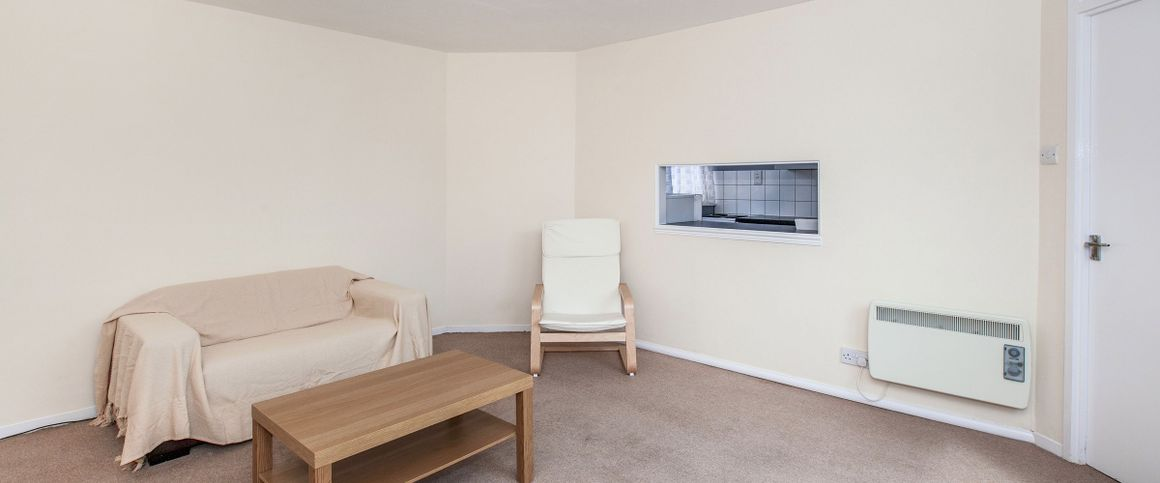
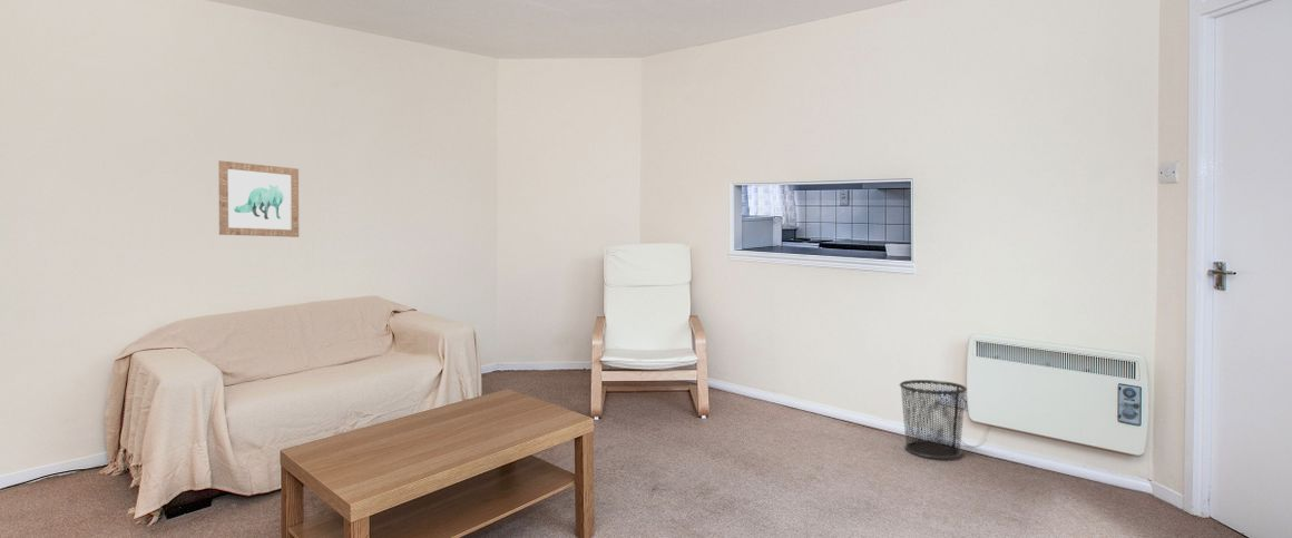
+ waste bin (932, 418)
+ wall art (260, 199)
